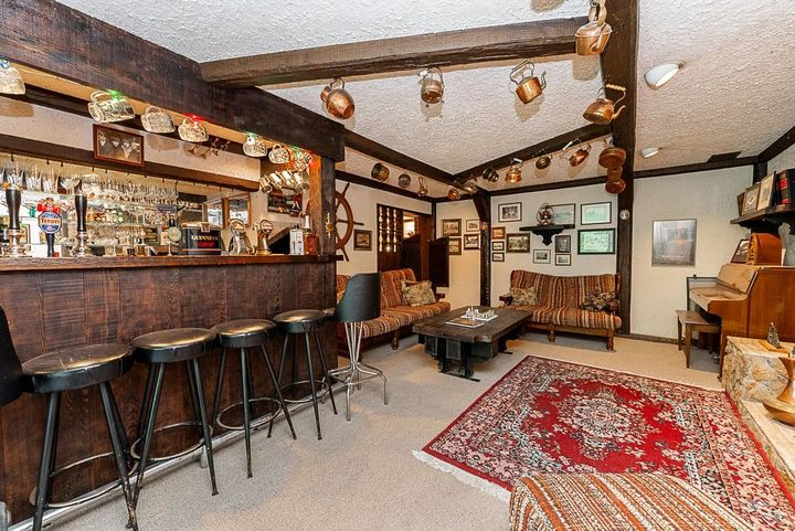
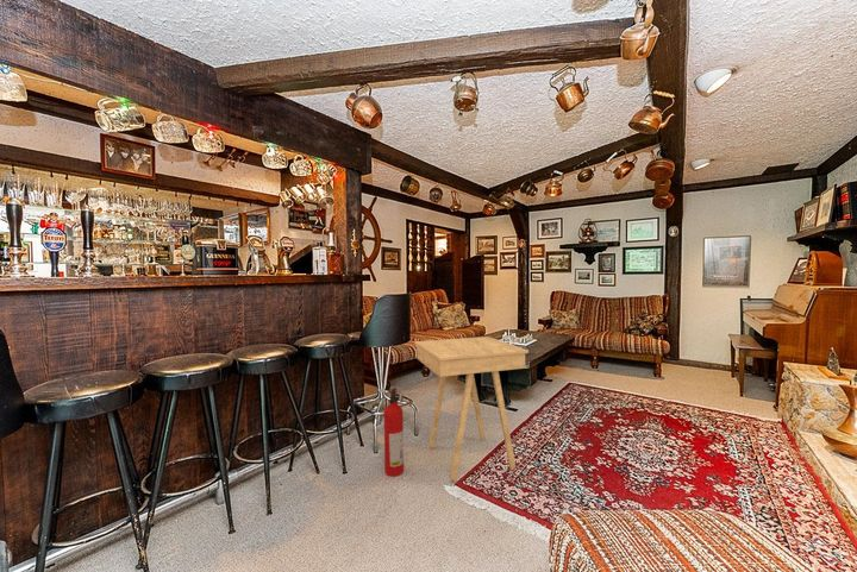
+ fire extinguisher (394, 429)
+ side table (468, 402)
